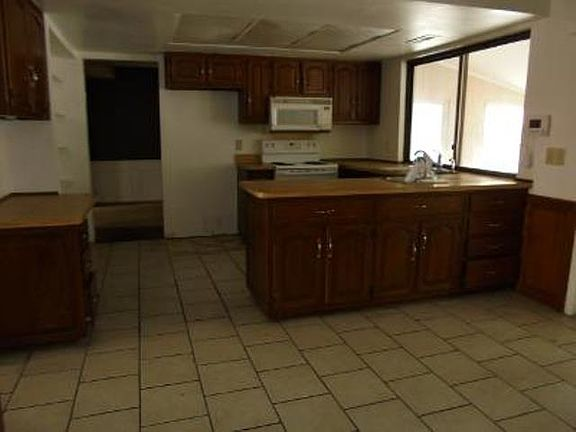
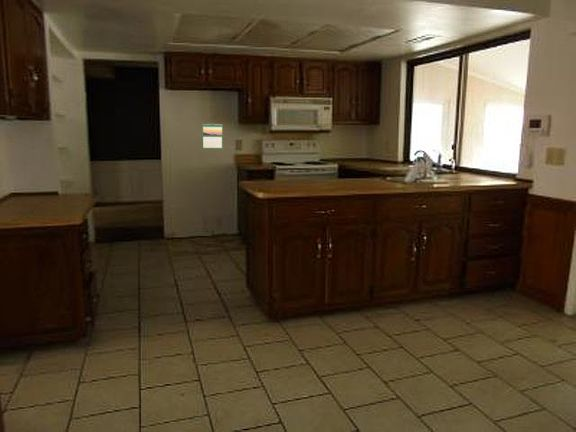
+ calendar (212, 136)
